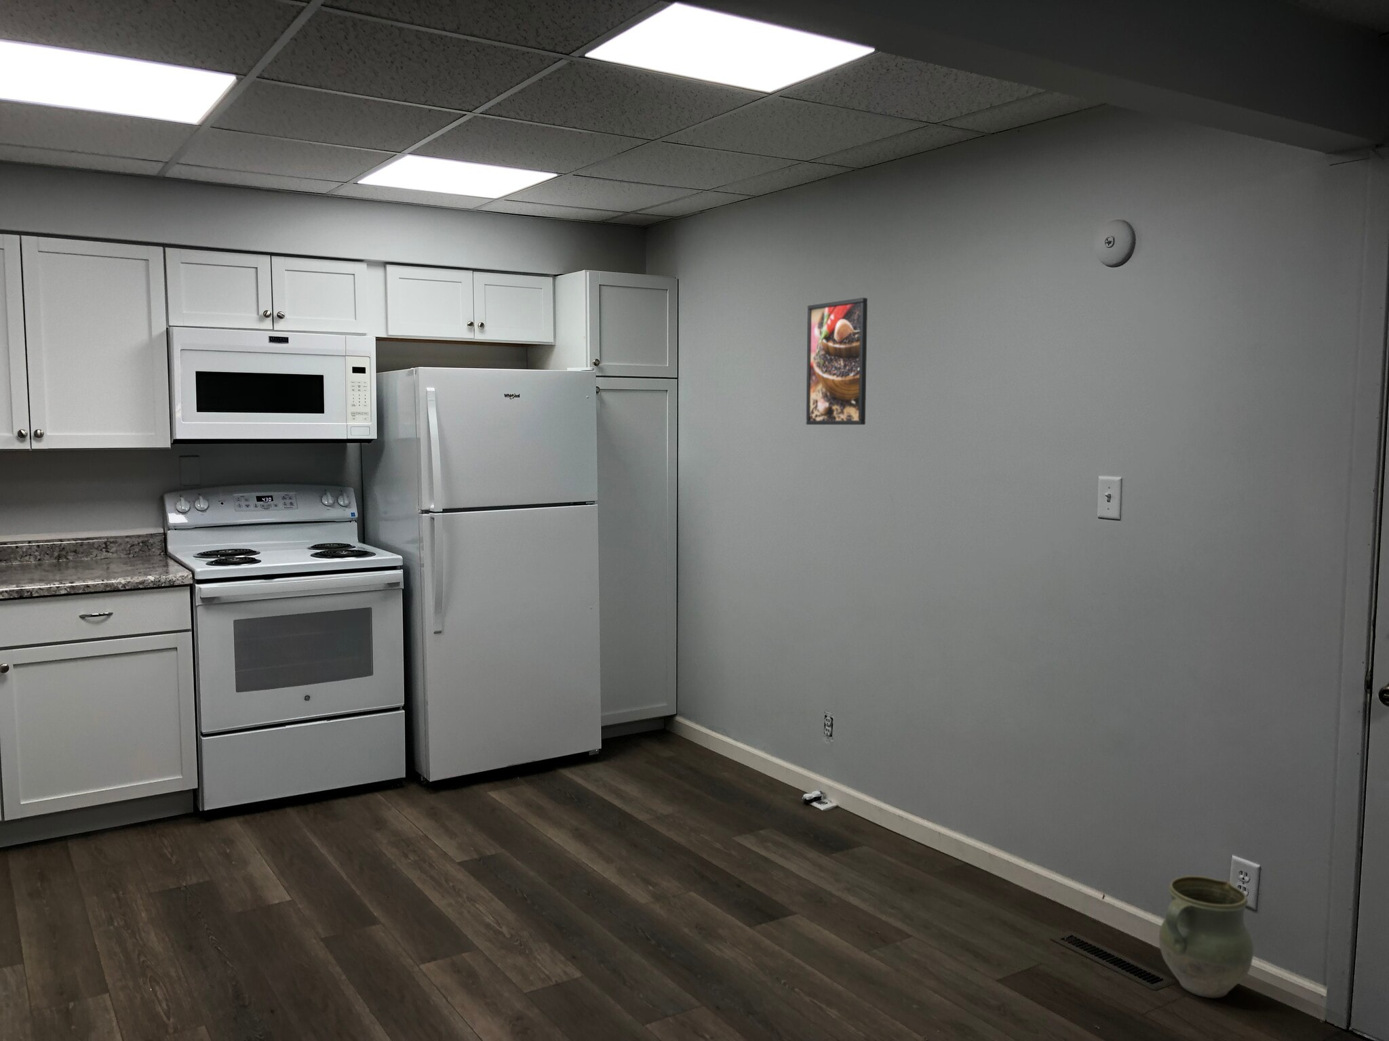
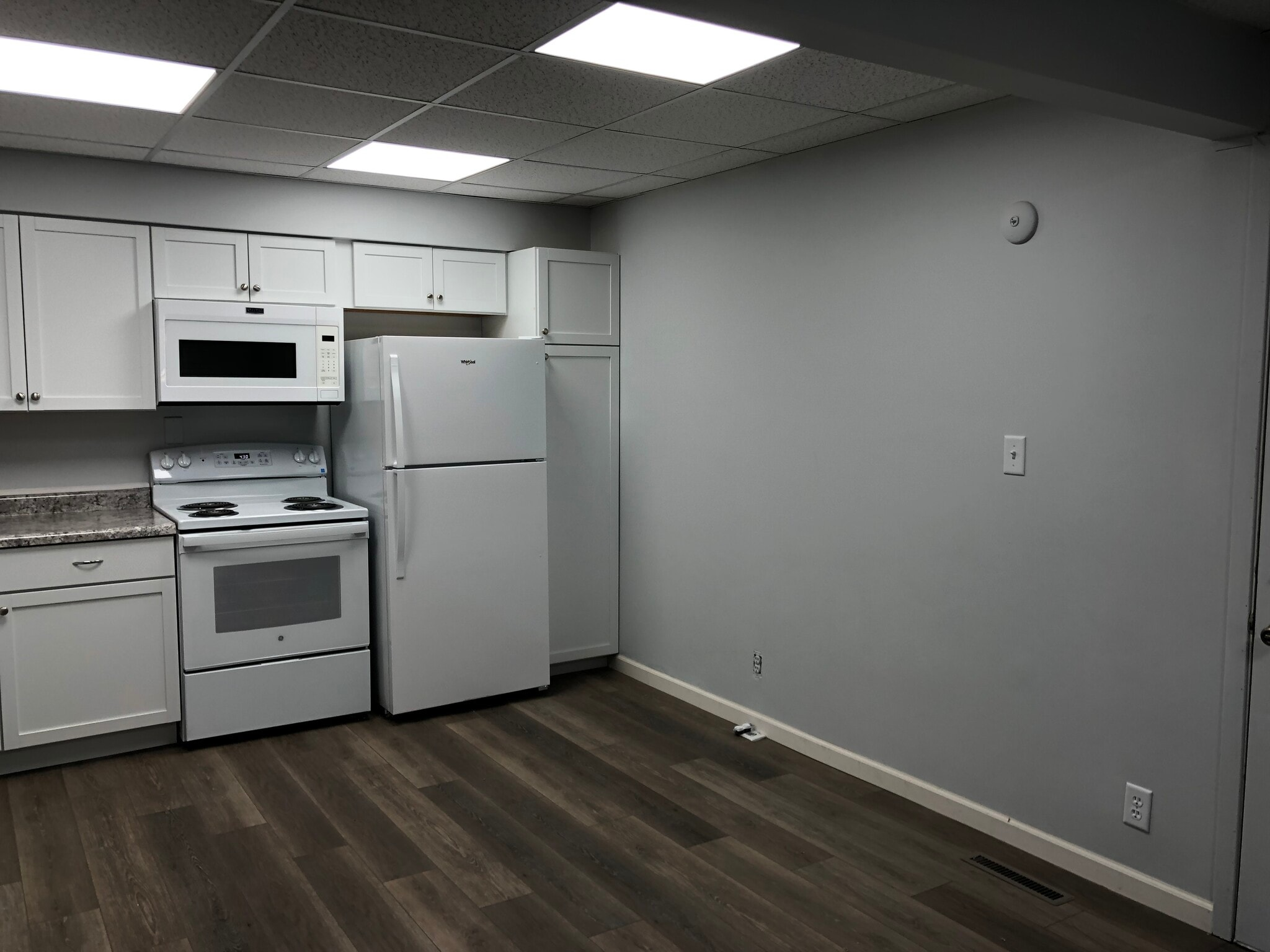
- ceramic jug (1202, 939)
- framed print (836, 363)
